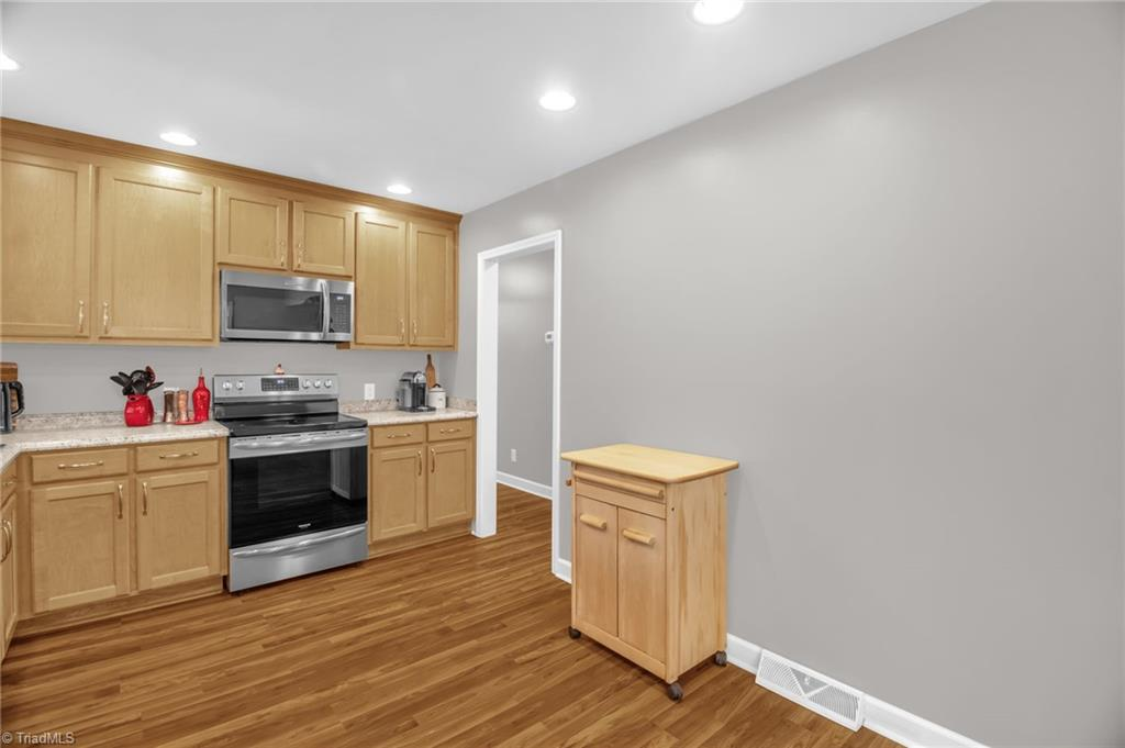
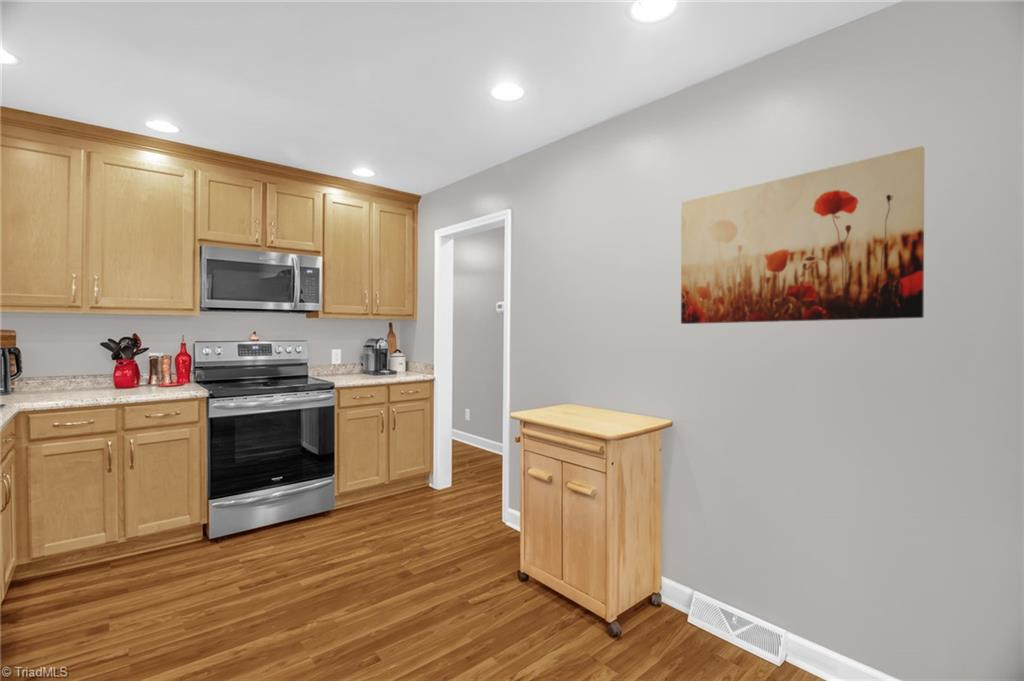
+ wall art (782, 250)
